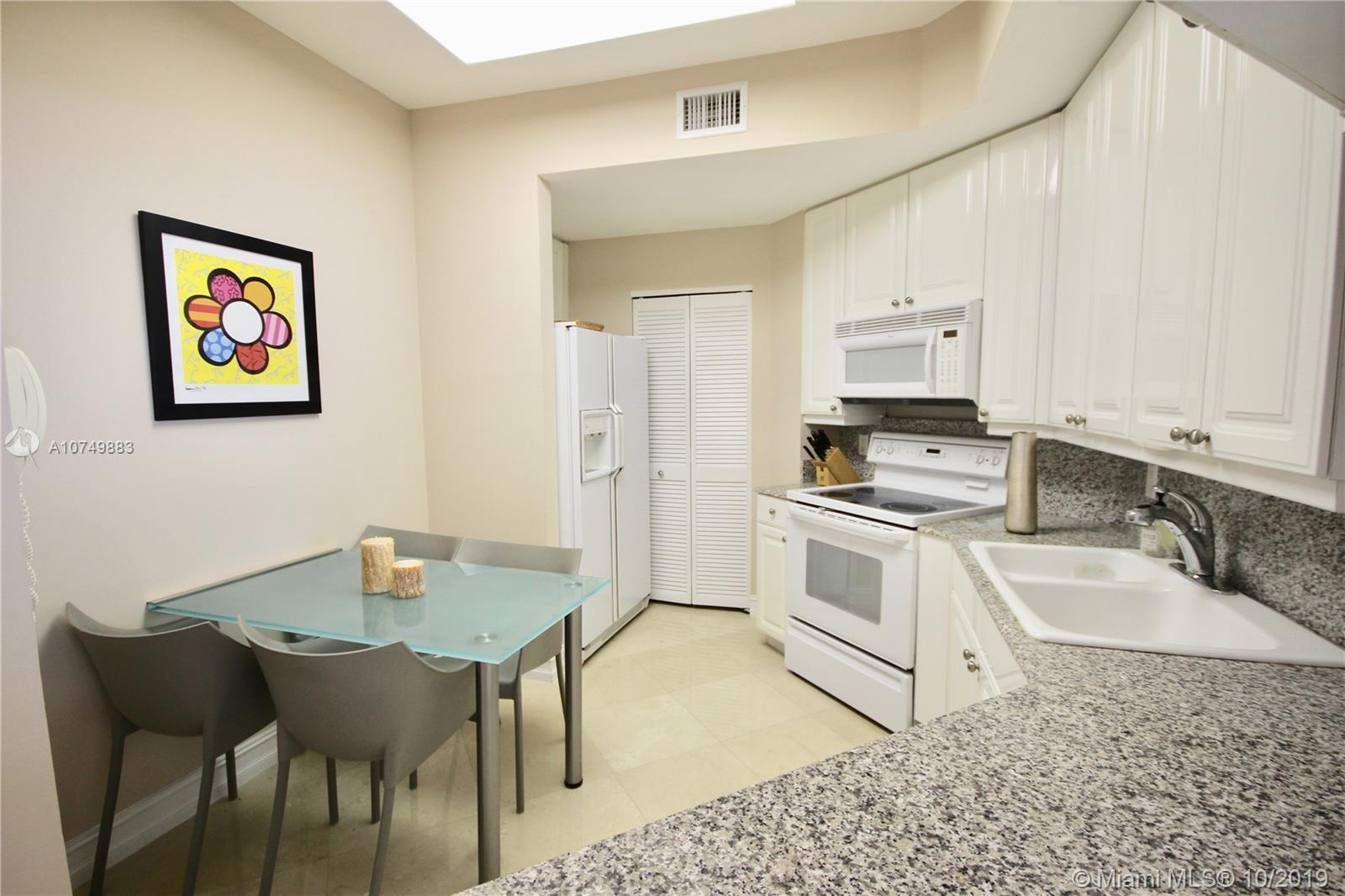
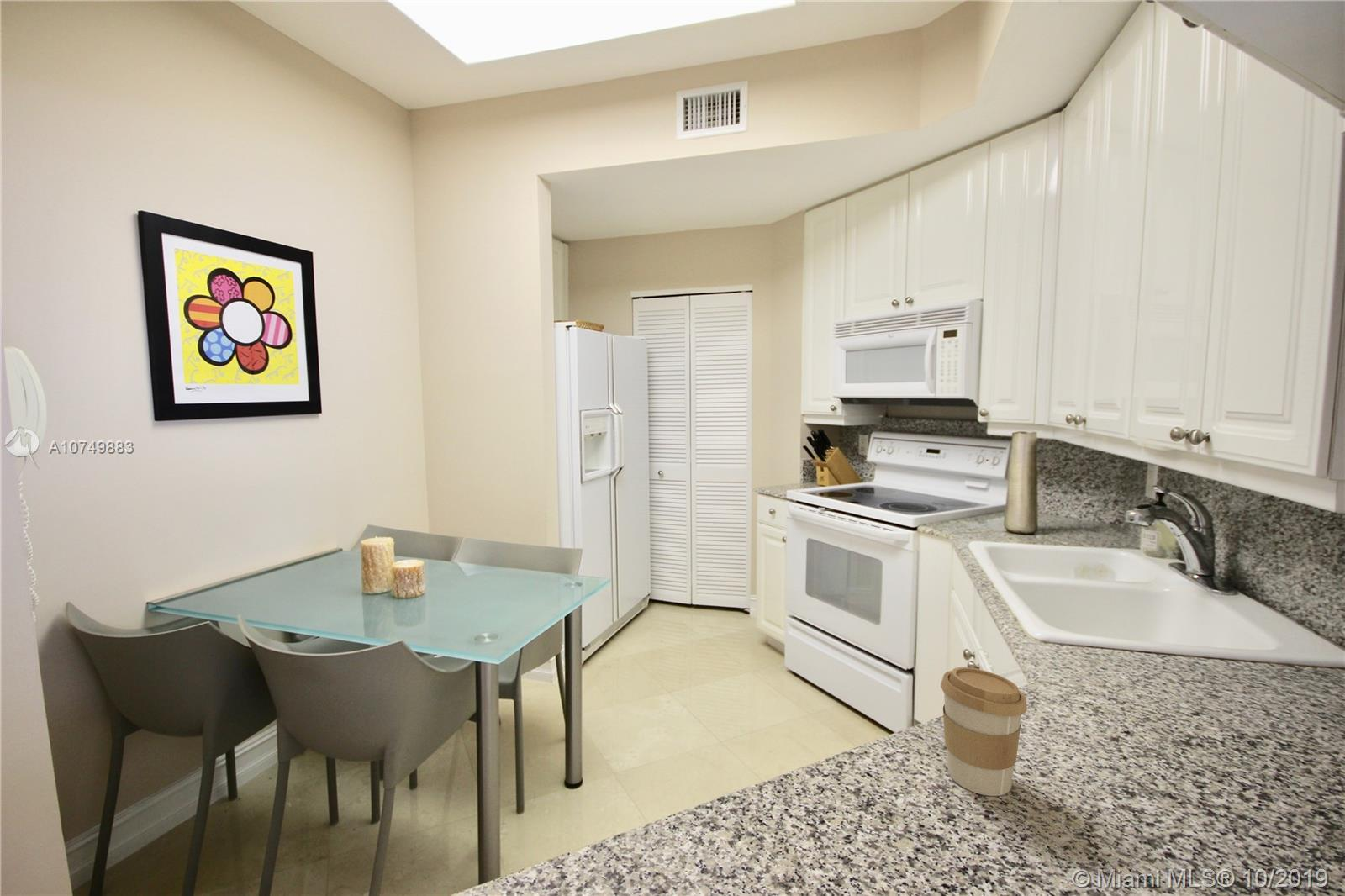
+ coffee cup (981, 726)
